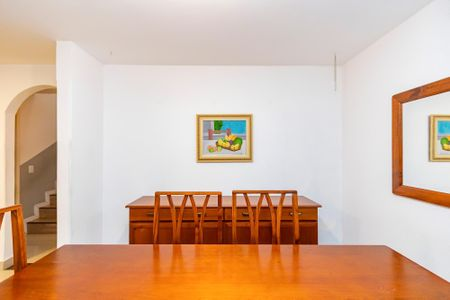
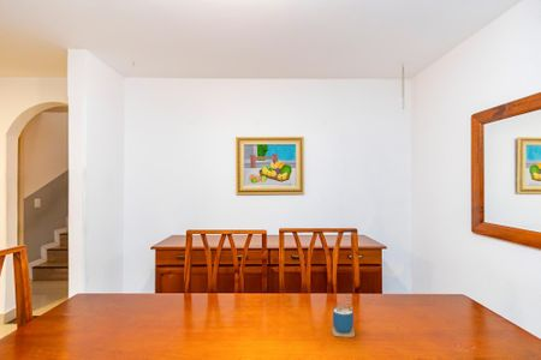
+ cup (343, 313)
